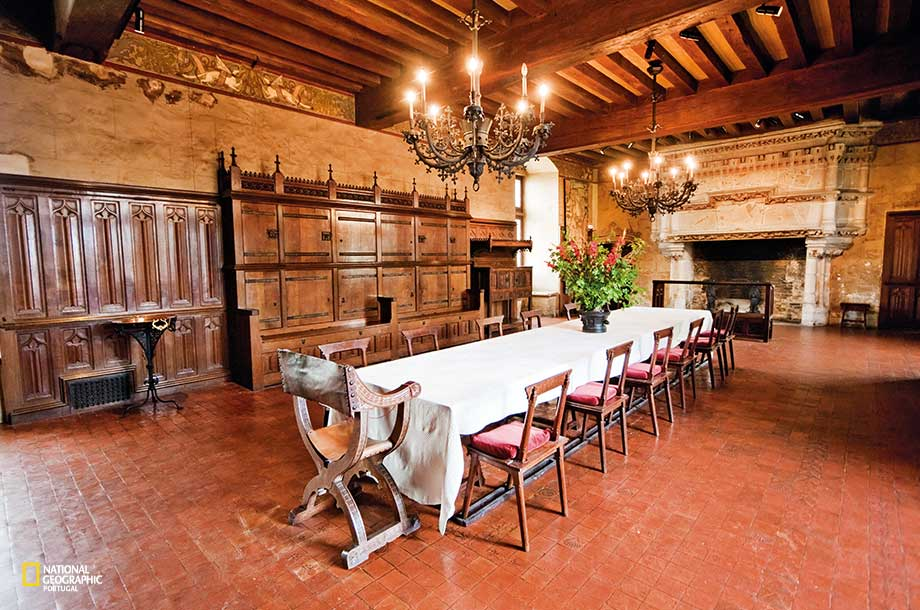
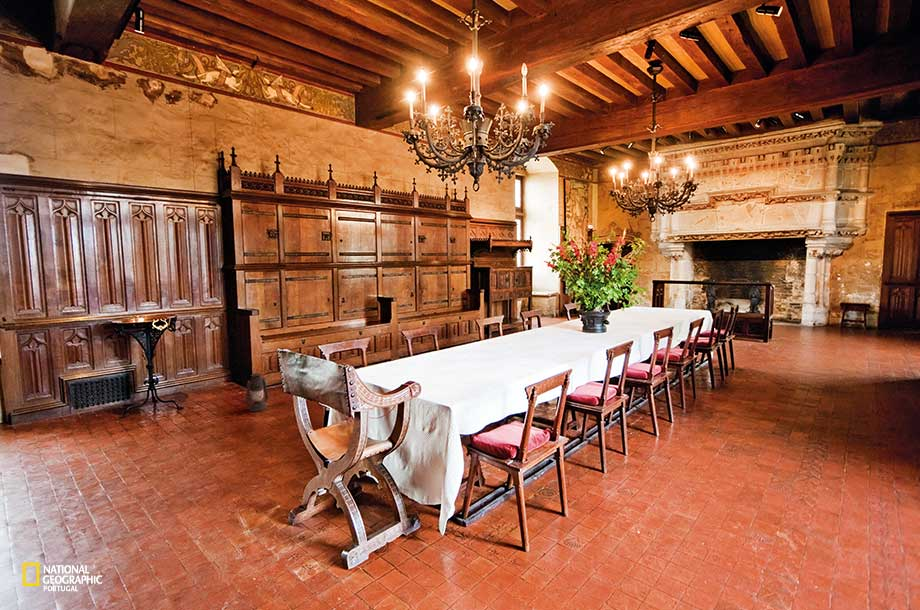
+ lantern (256, 391)
